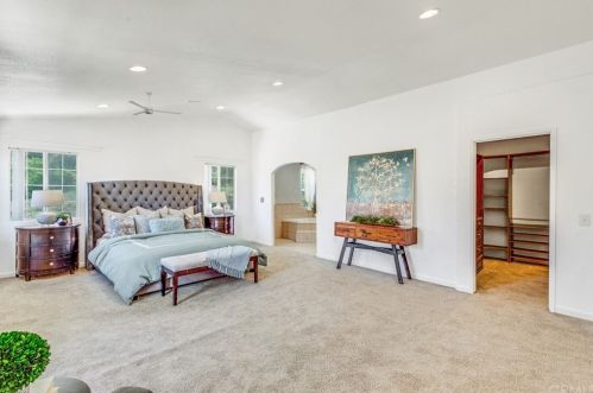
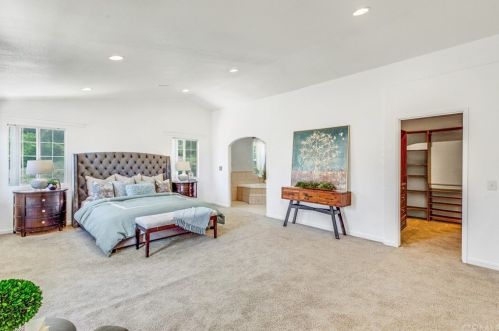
- ceiling fan (151, 107)
